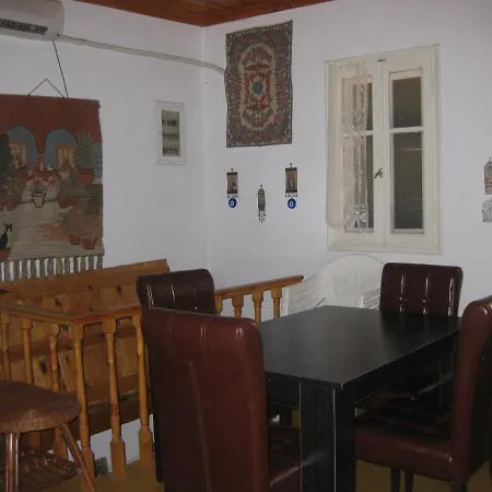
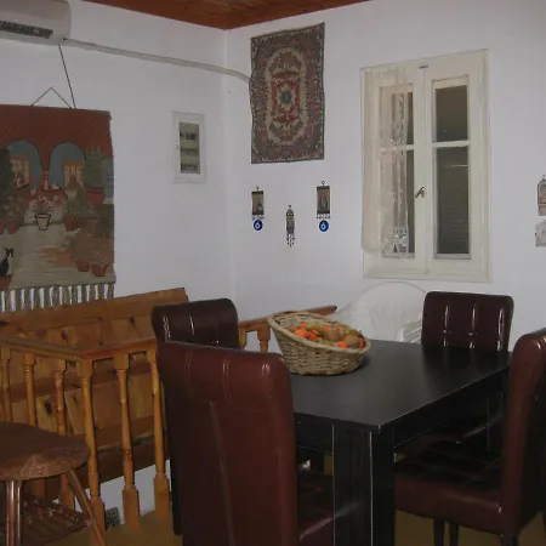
+ fruit basket (319, 340)
